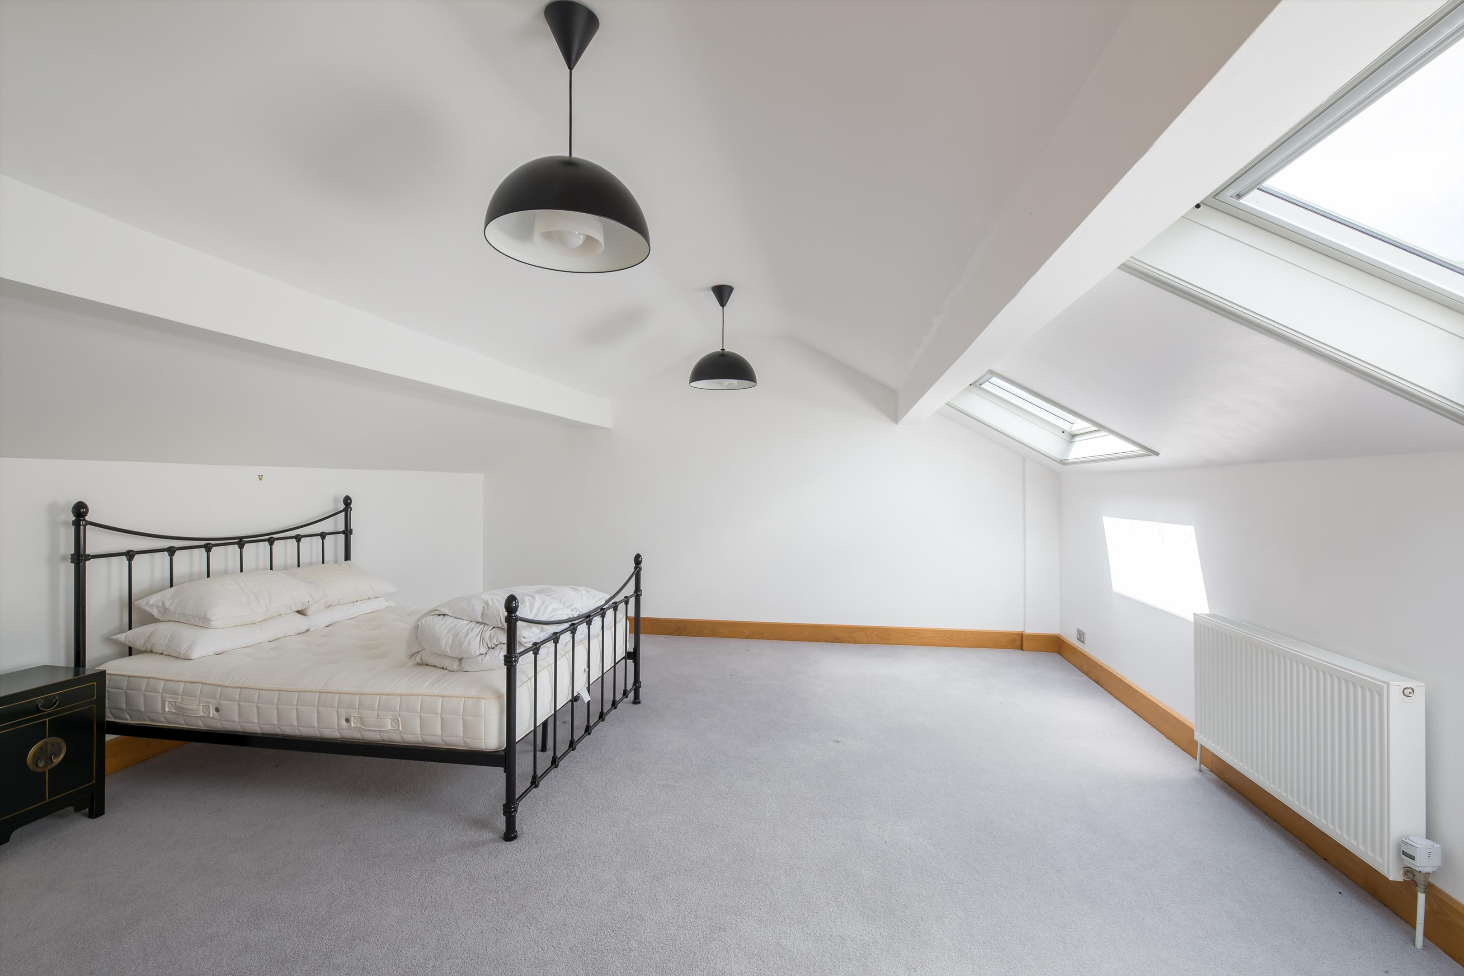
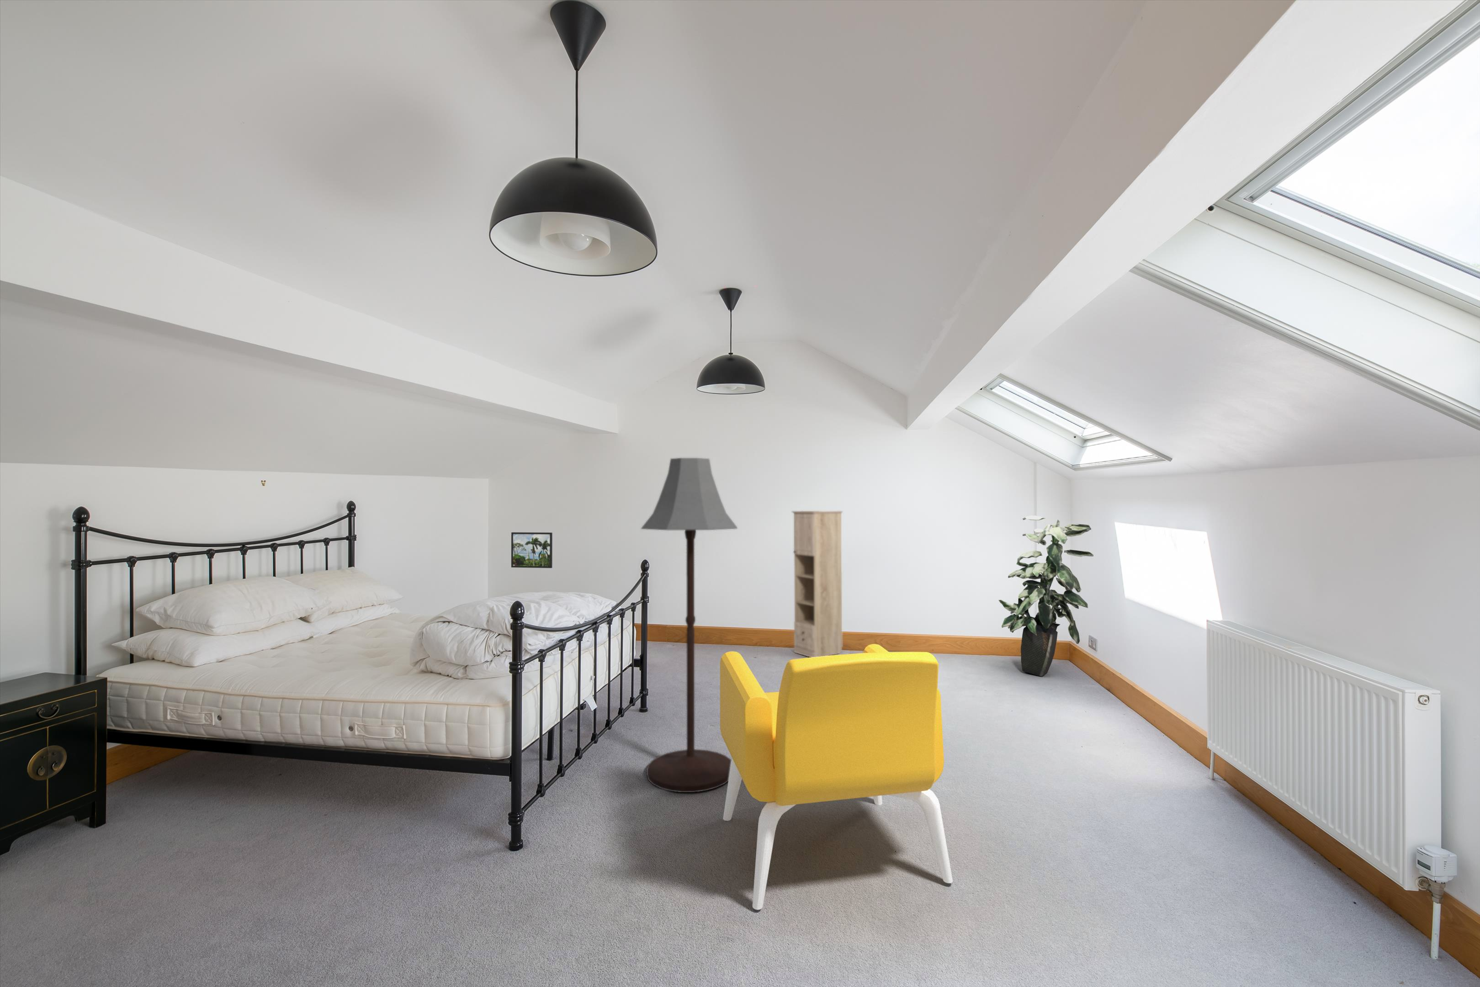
+ armchair (831, 745)
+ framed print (532, 550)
+ floor lamp (690, 615)
+ storage cabinet (817, 582)
+ indoor plant (1044, 595)
